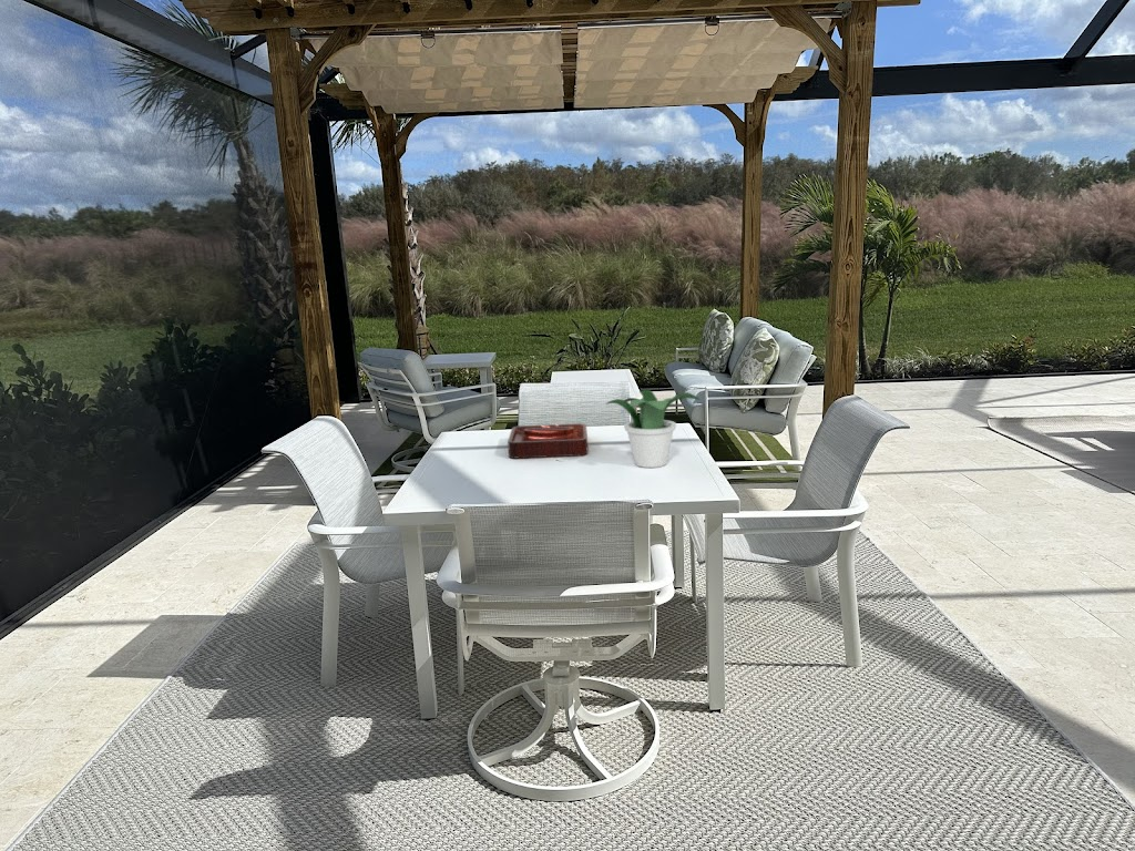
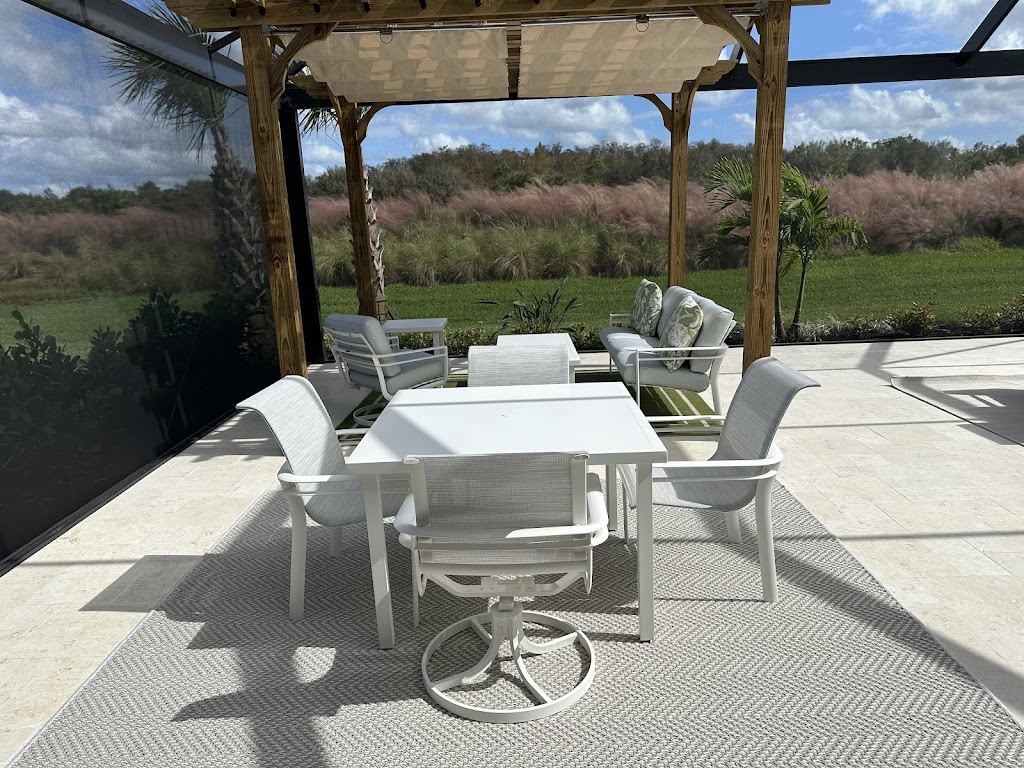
- decorative tray (549, 440)
- potted plant (653, 429)
